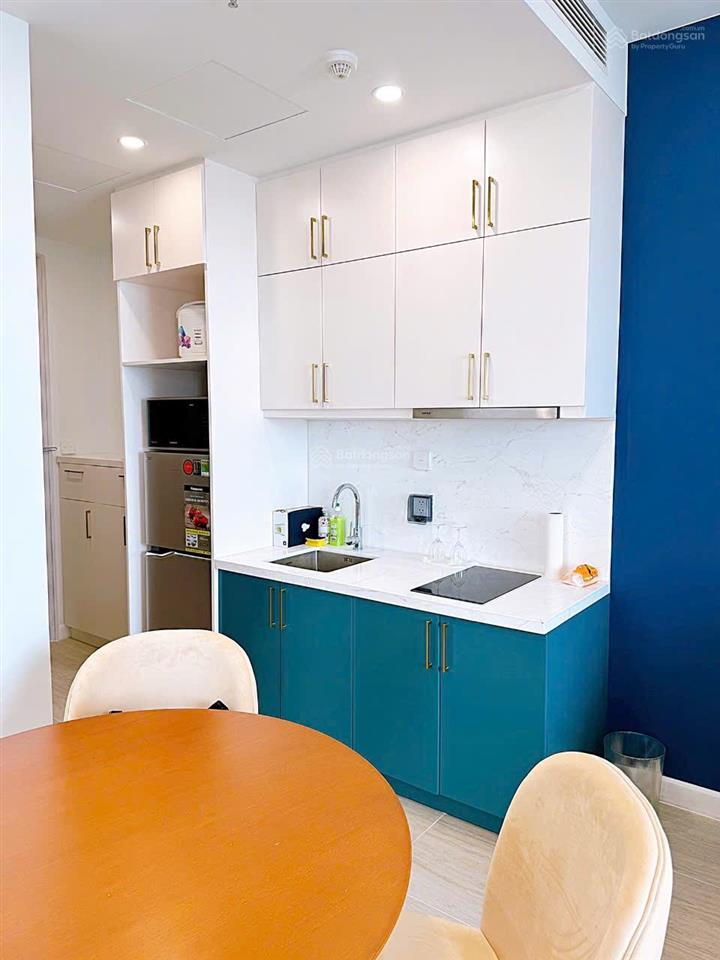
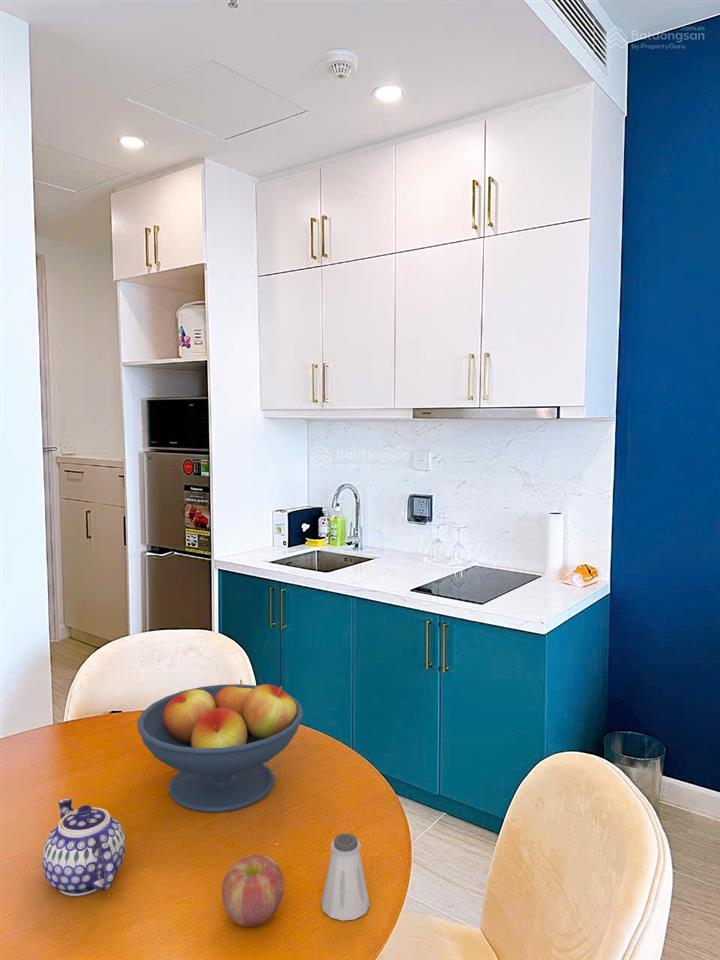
+ apple (253, 890)
+ saltshaker (345, 871)
+ teapot (84, 843)
+ fruit bowl (221, 736)
